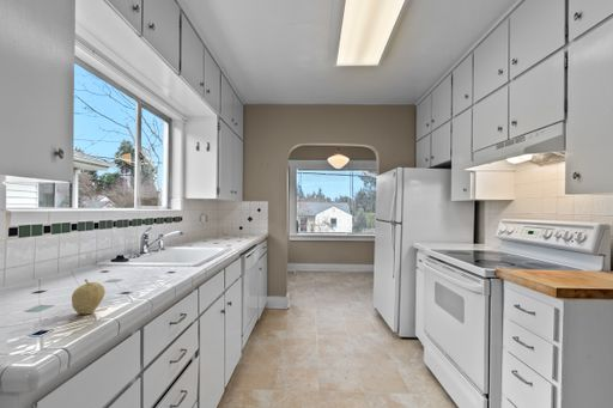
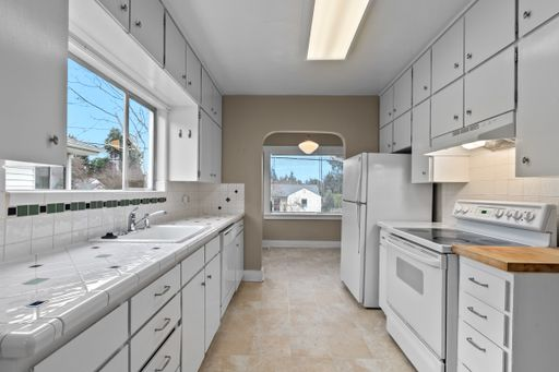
- fruit (87, 294)
